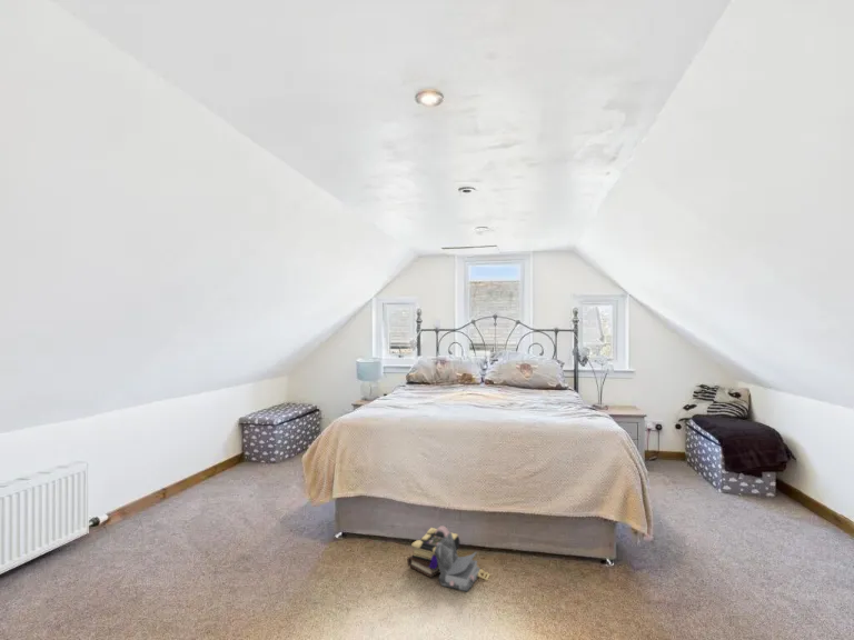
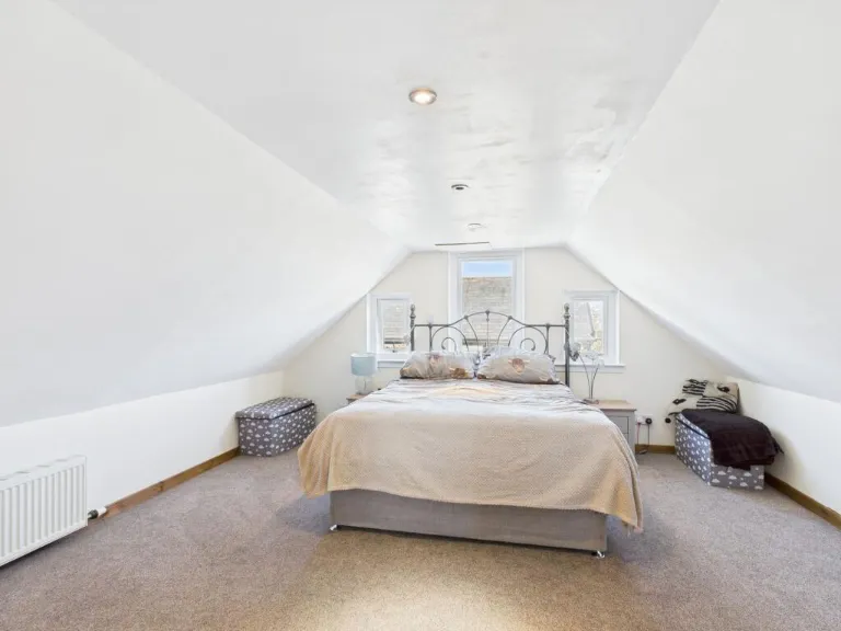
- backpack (448, 549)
